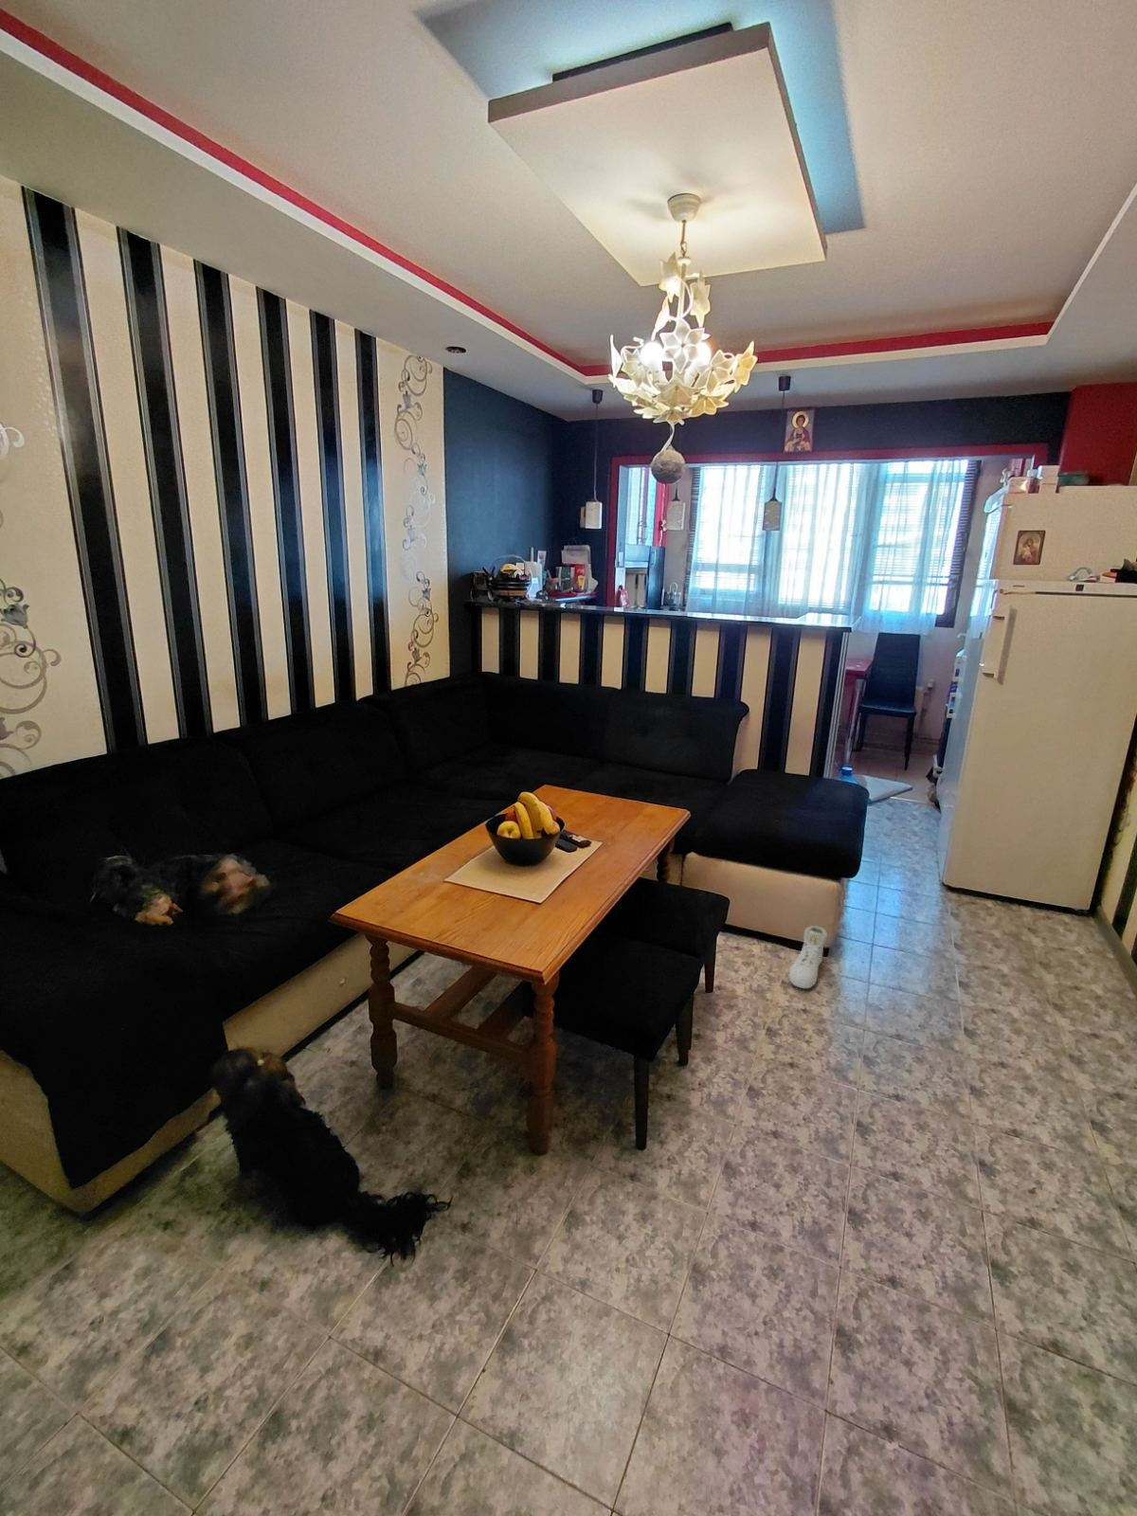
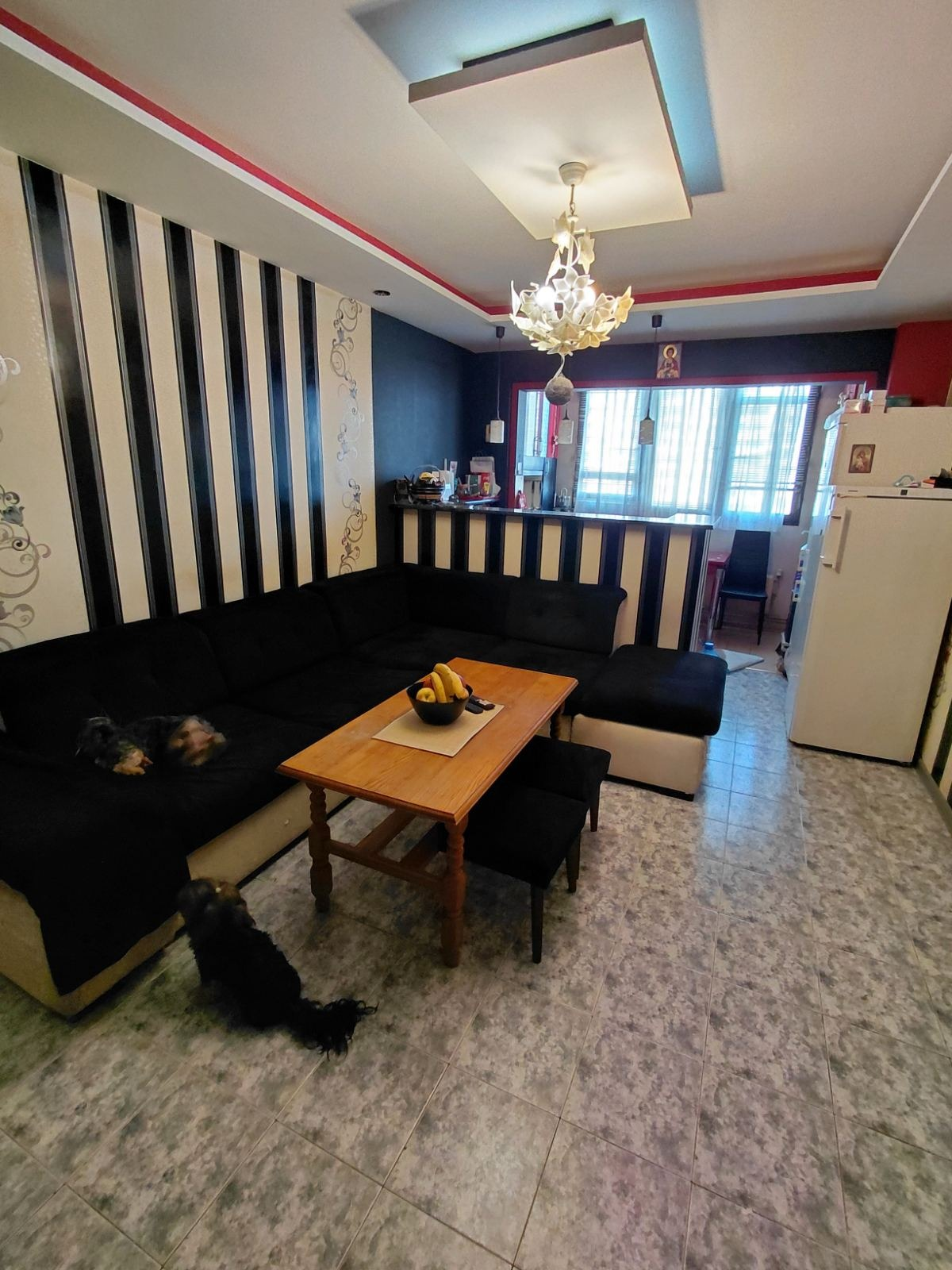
- sneaker (807, 953)
